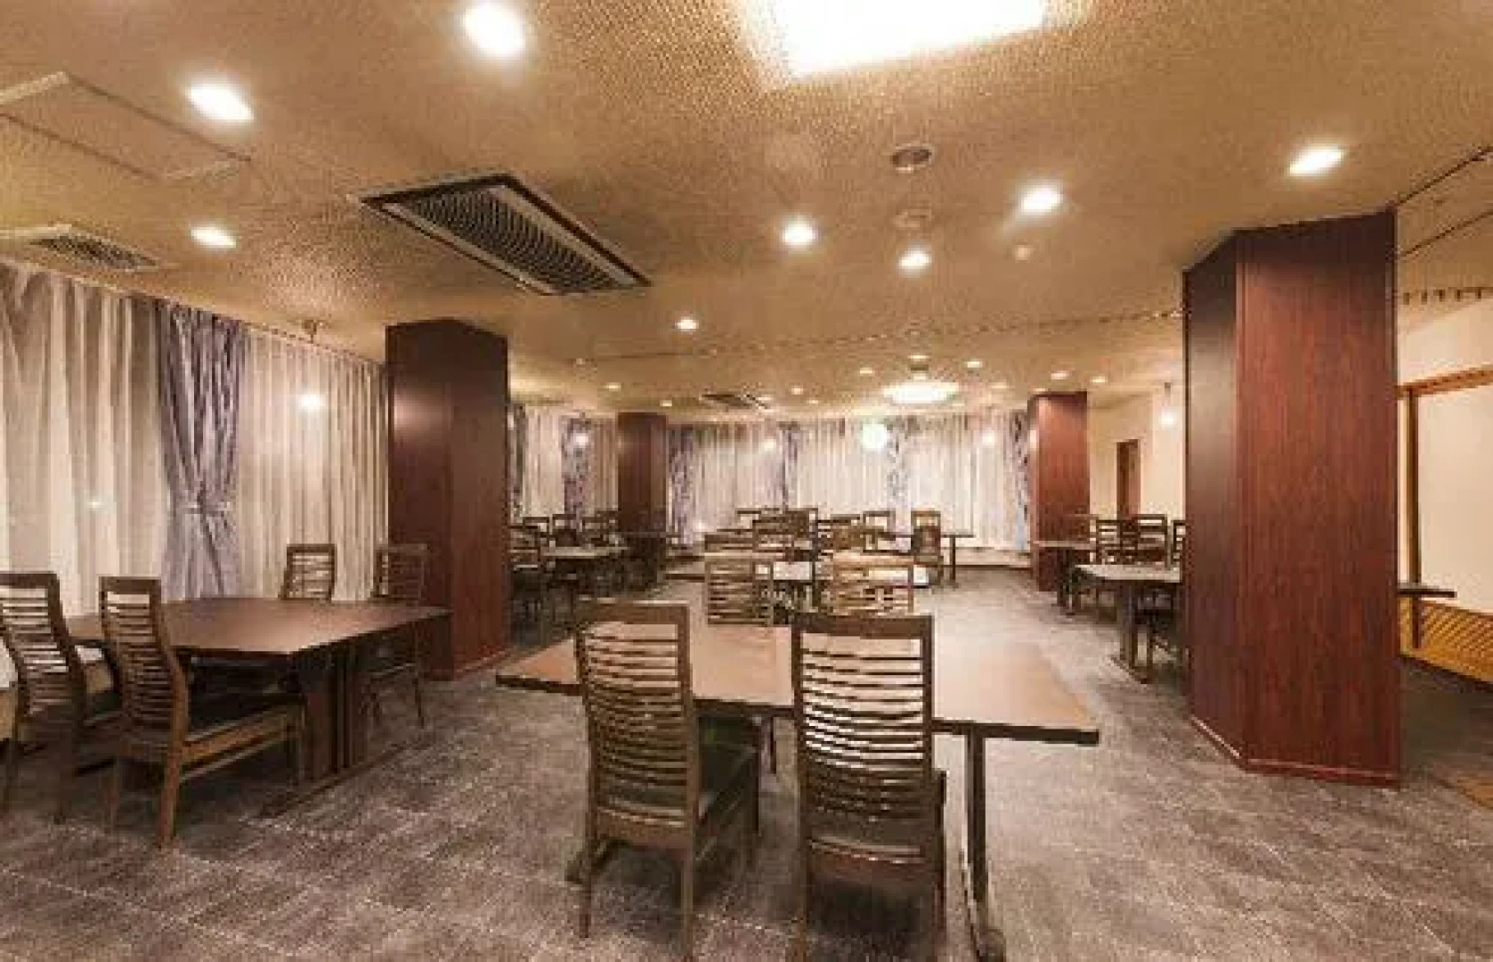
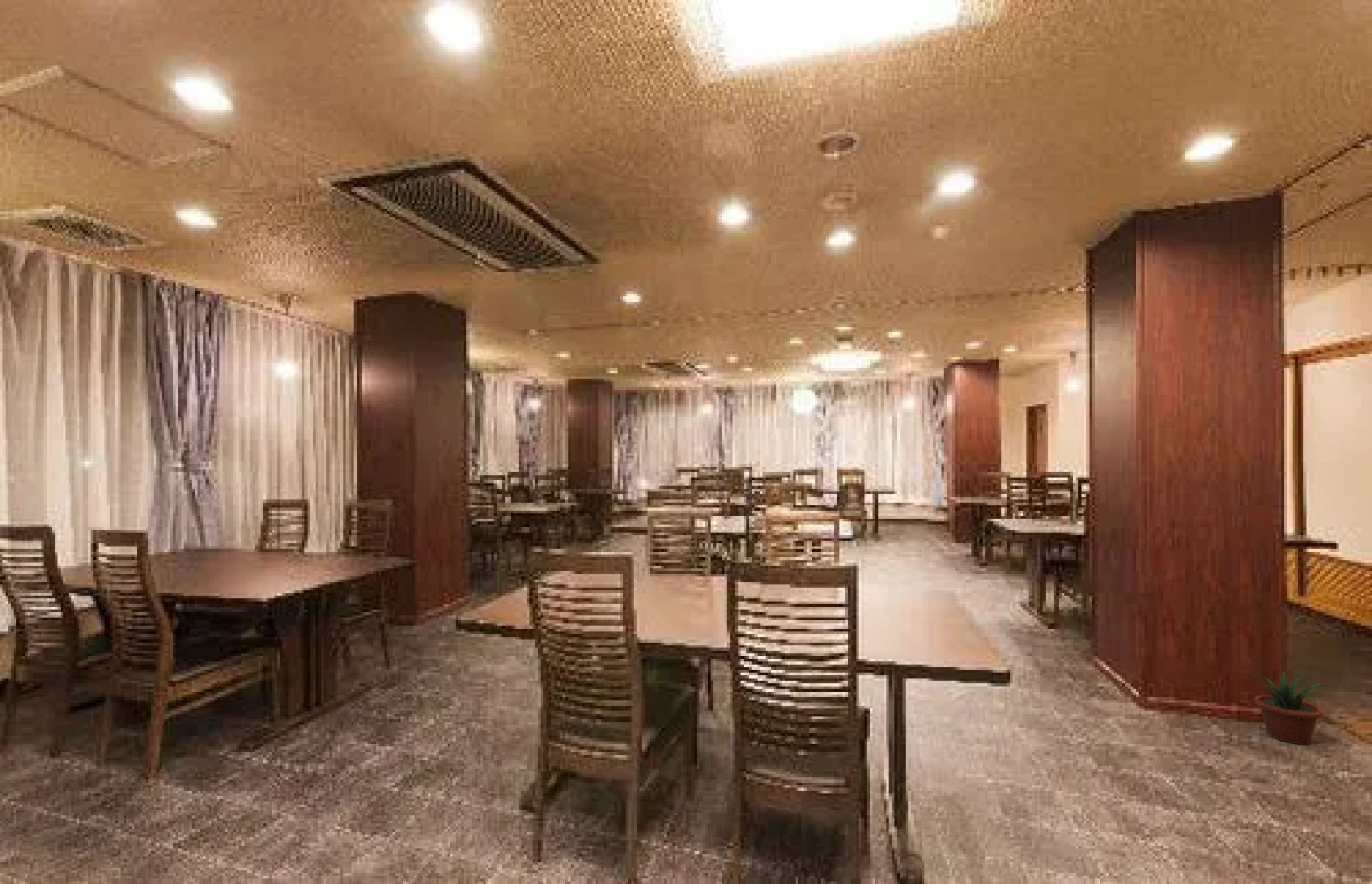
+ potted plant (1282, 706)
